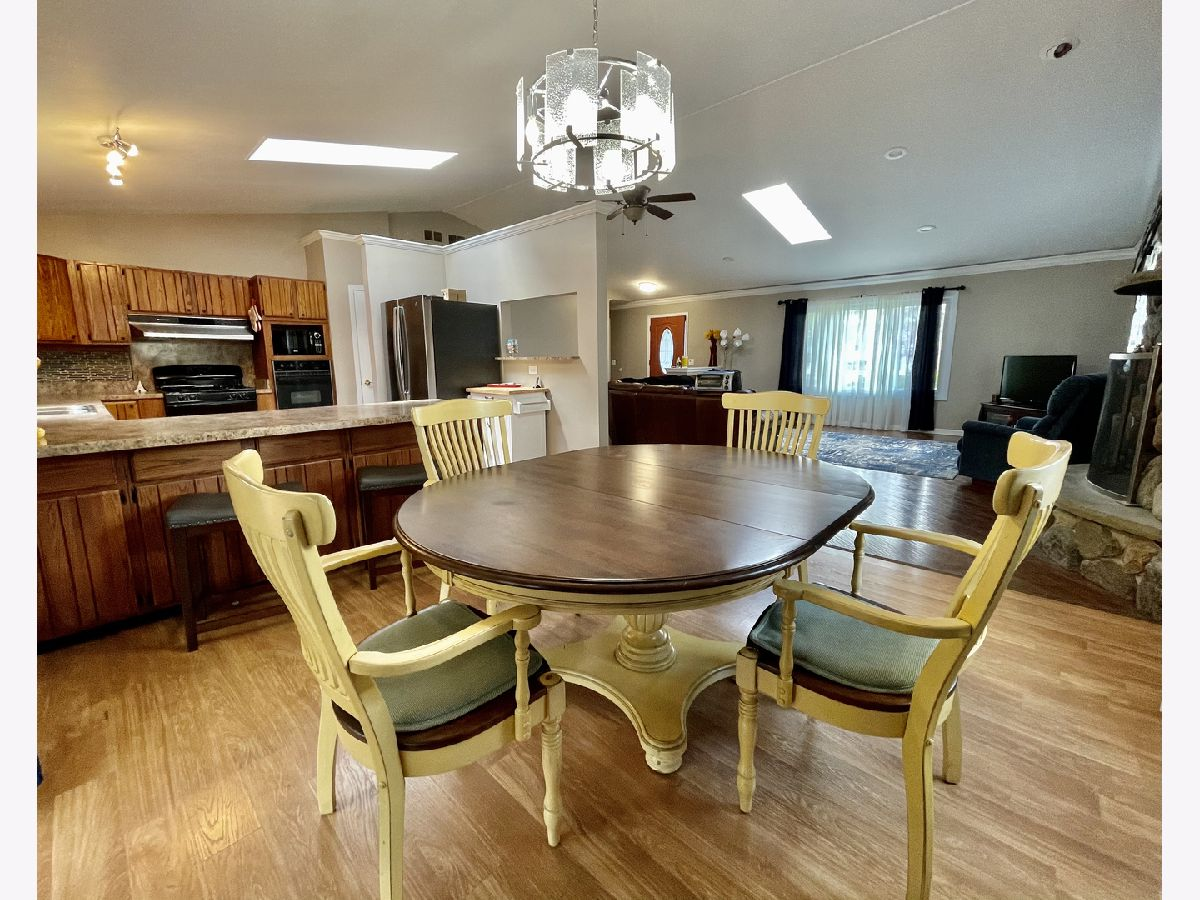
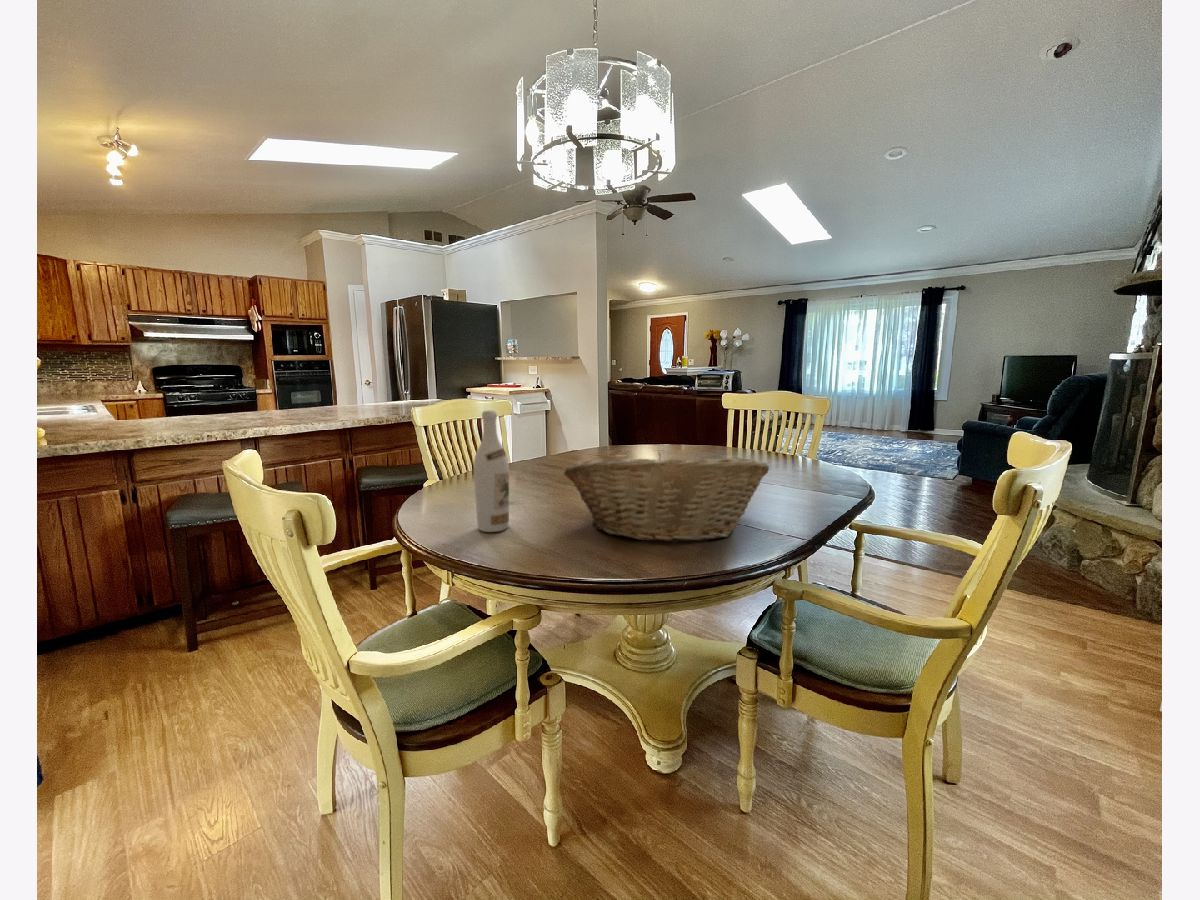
+ fruit basket (664, 487)
+ wine bottle (491, 470)
